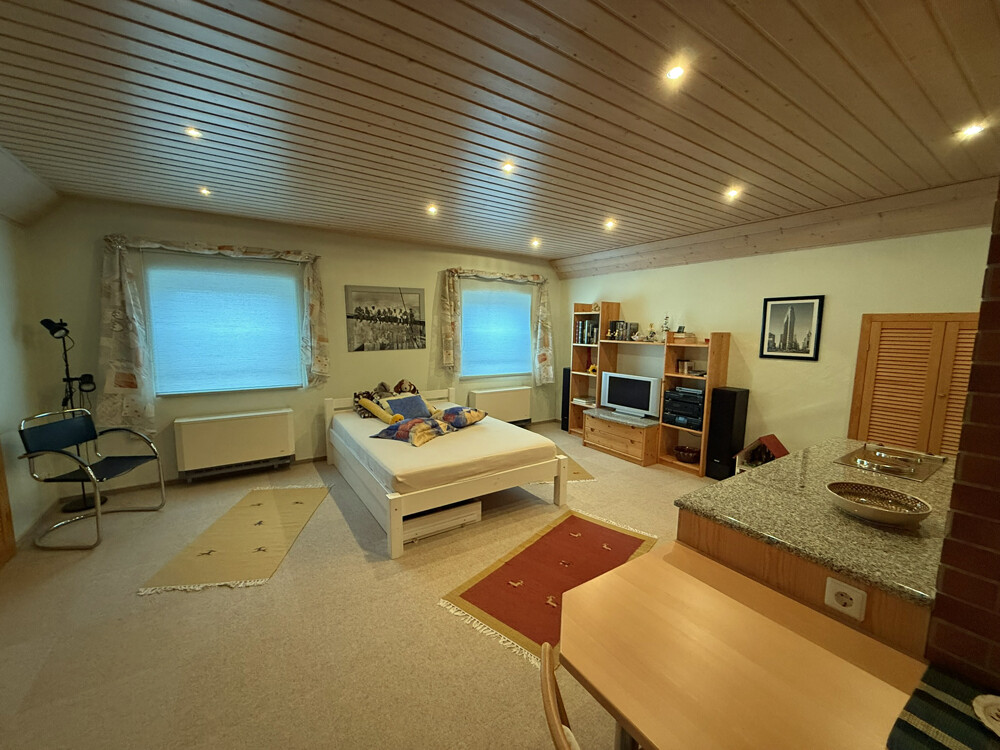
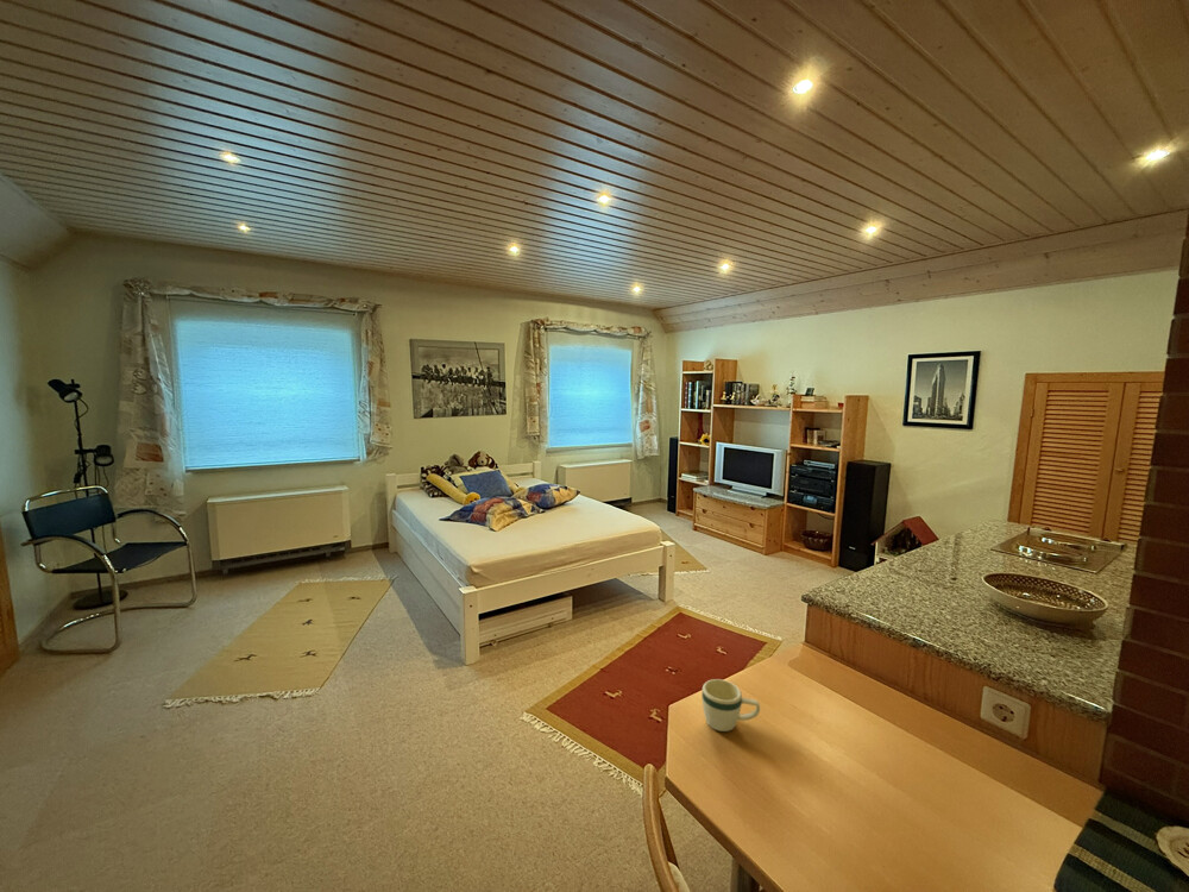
+ mug (730, 706)
